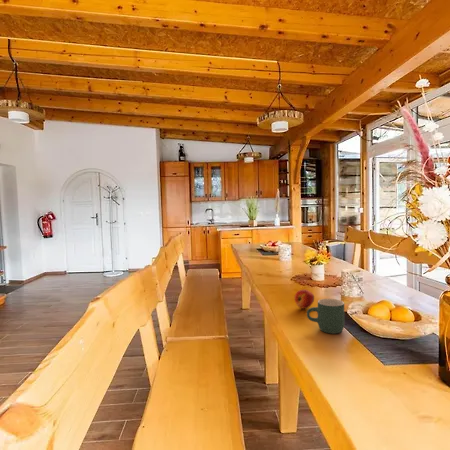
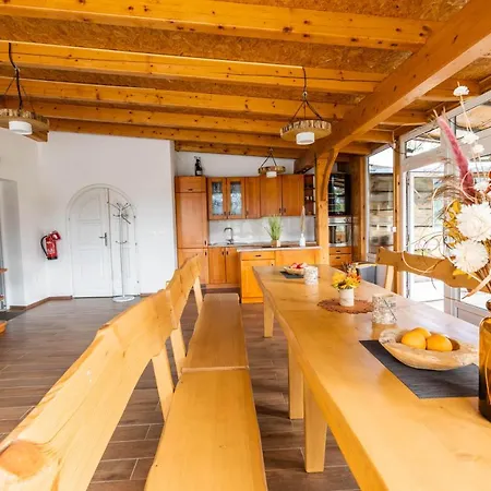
- apple (304, 298)
- mug (326, 316)
